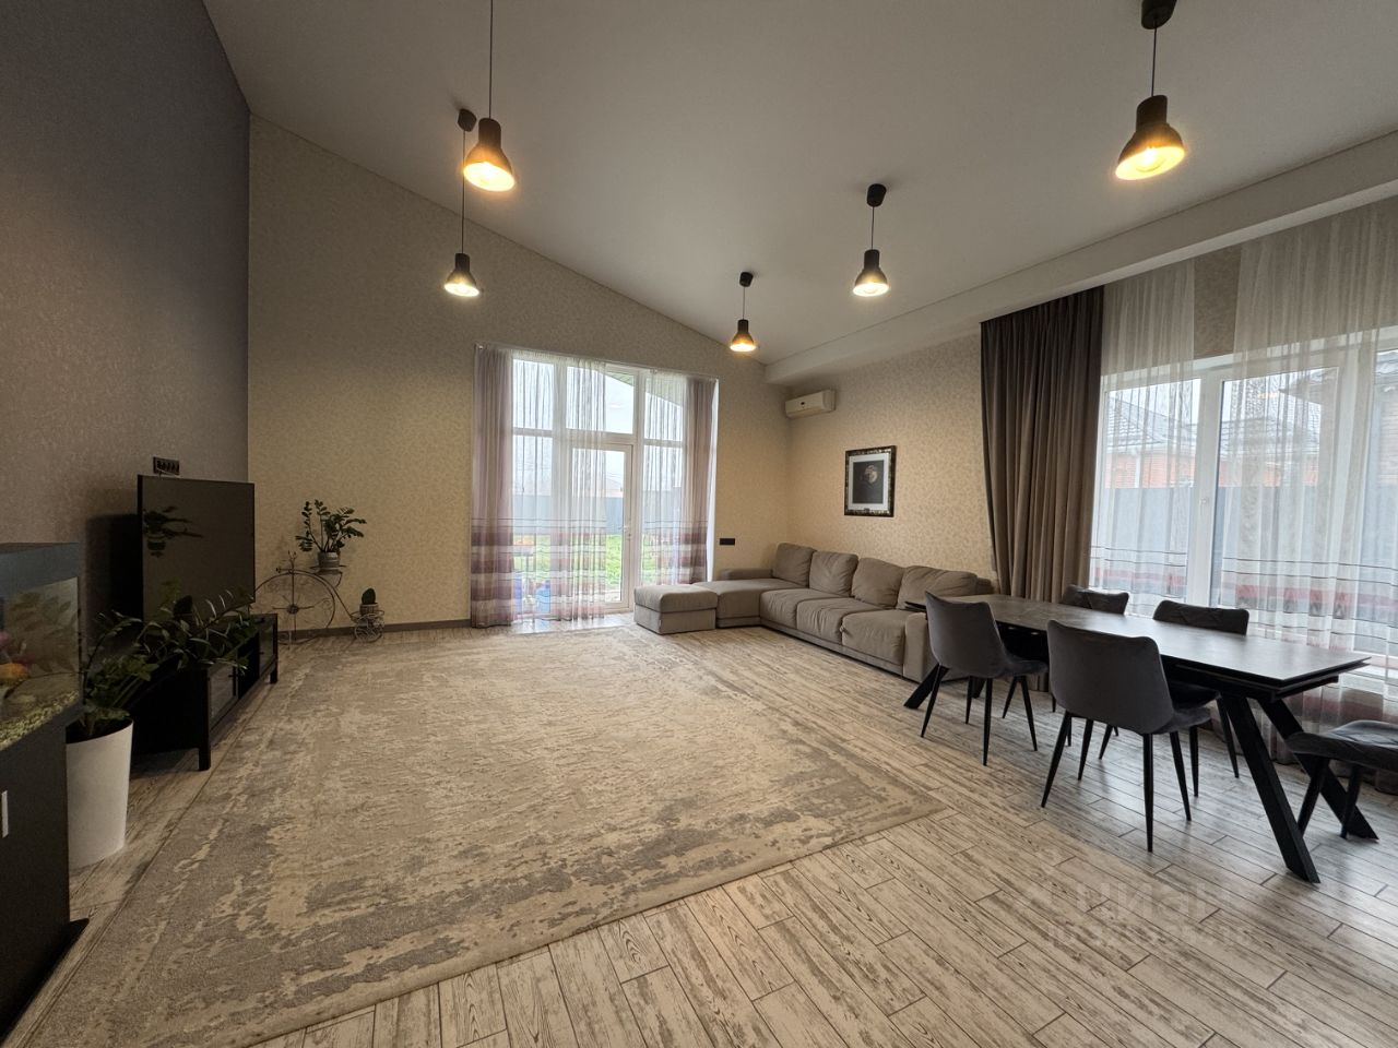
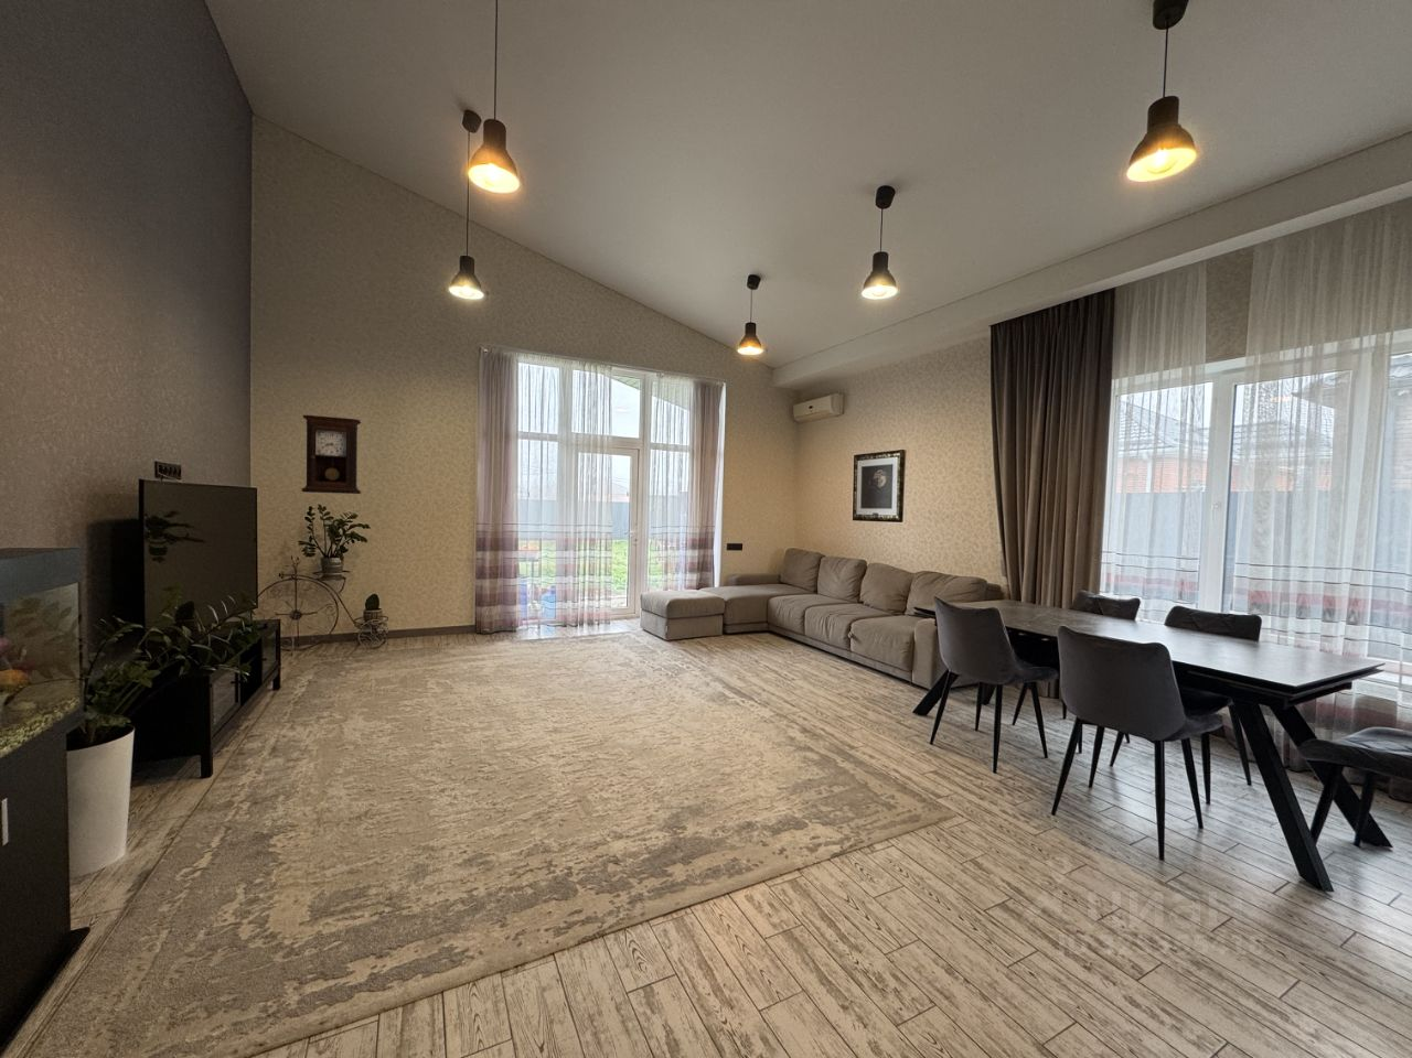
+ pendulum clock (331, 456)
